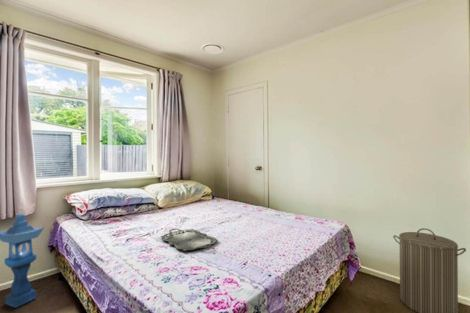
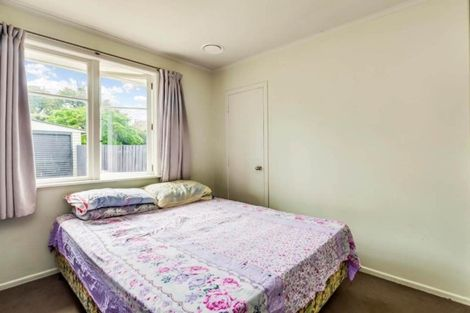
- serving tray (188, 238)
- lantern (20, 257)
- laundry hamper (426, 266)
